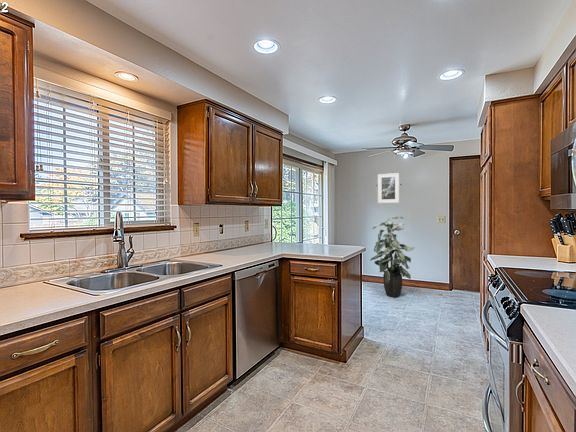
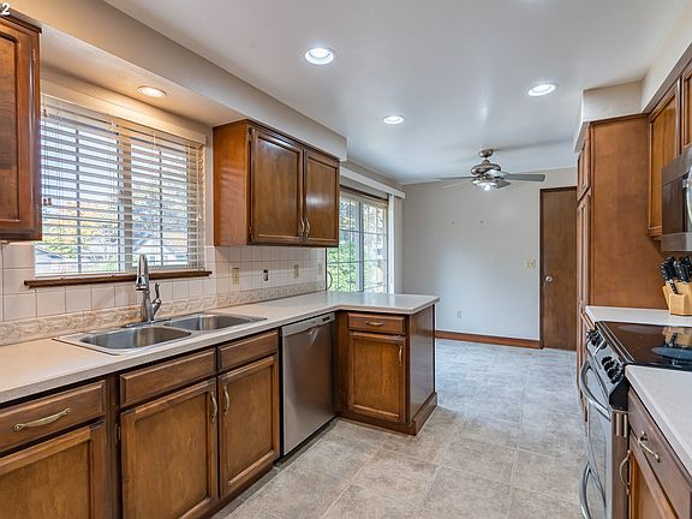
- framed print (388, 188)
- indoor plant (392, 257)
